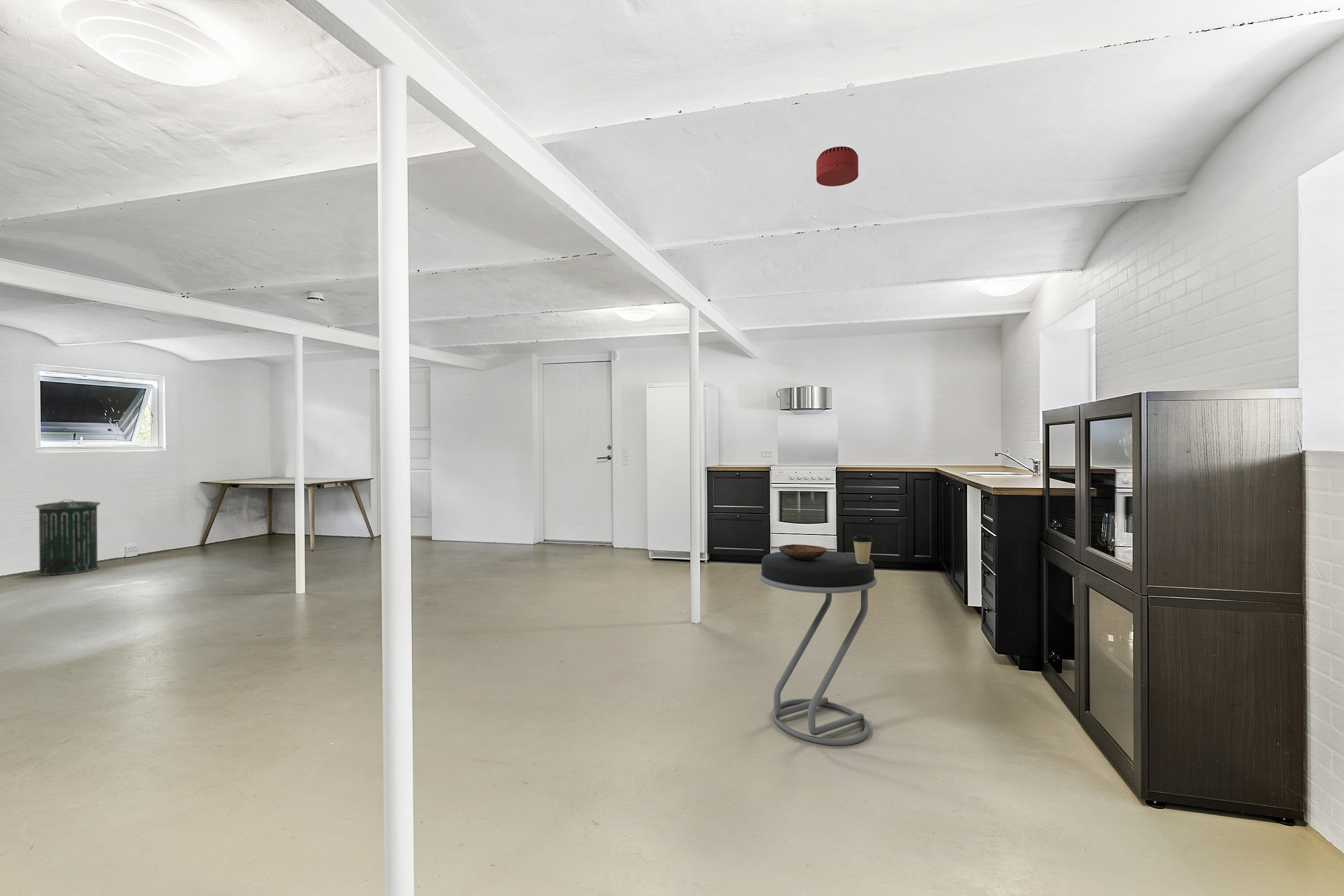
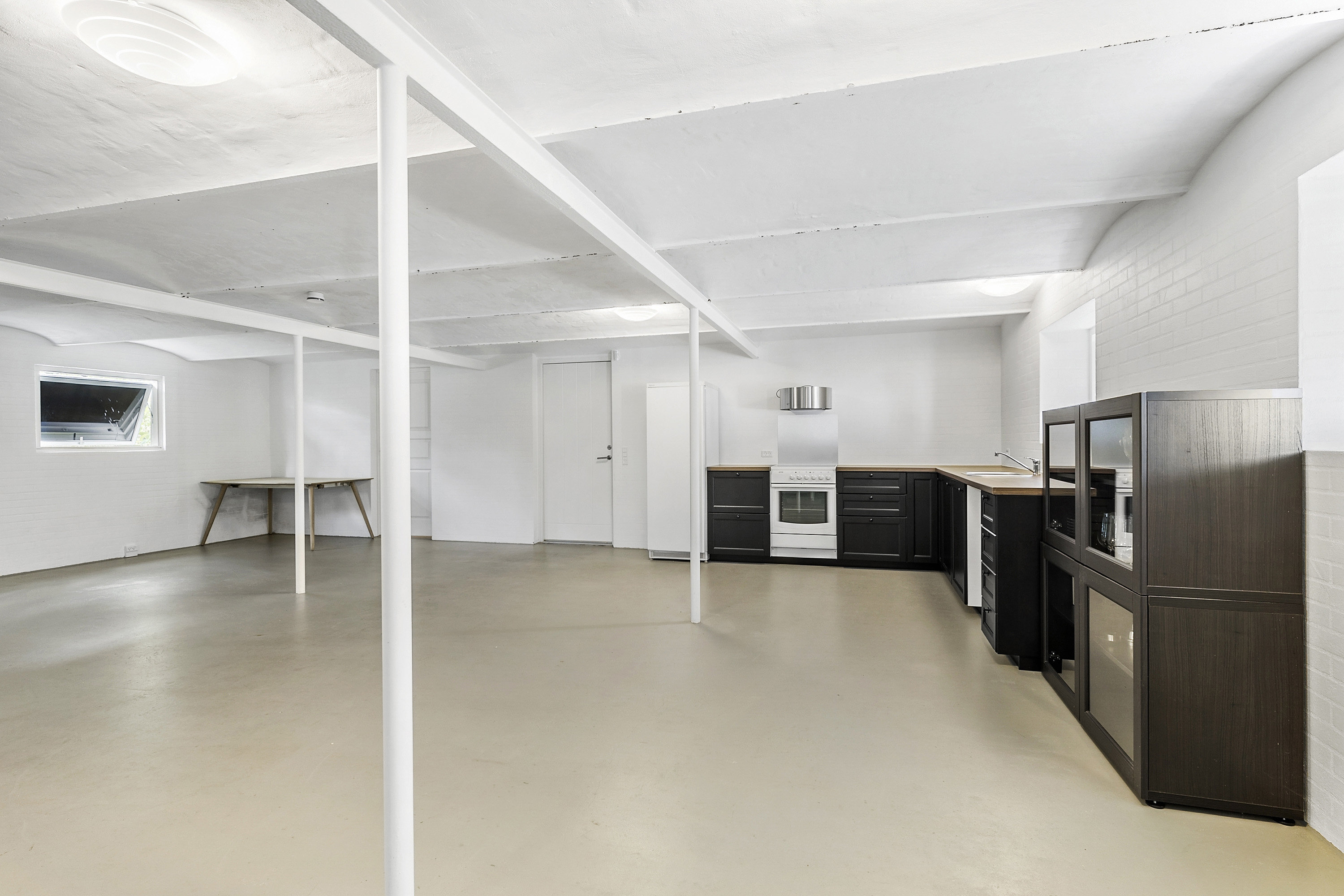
- coffee cup (862, 549)
- trash can (69, 535)
- smoke detector (837, 166)
- bowl (802, 553)
- stool (811, 638)
